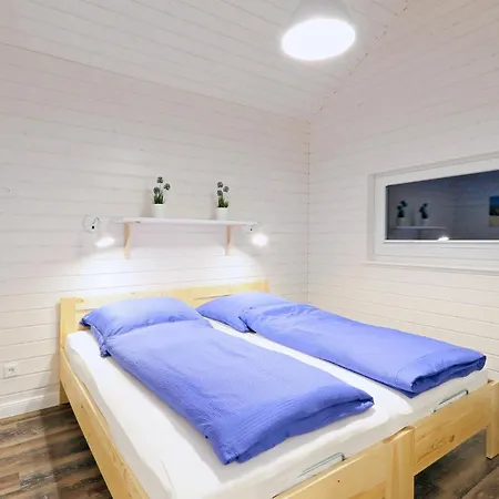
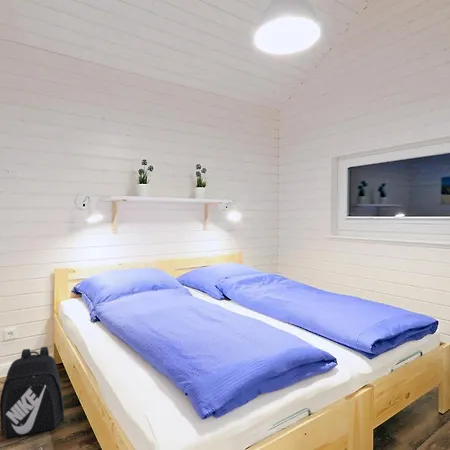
+ backpack (34, 384)
